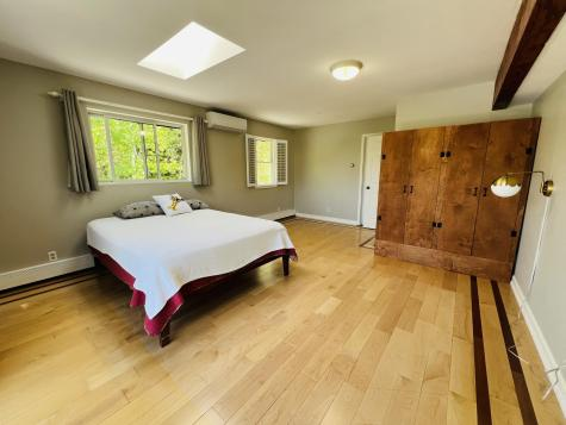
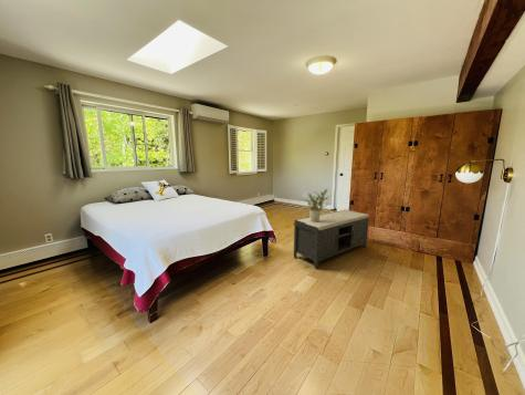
+ bench (333, 233)
+ potted plant (318, 205)
